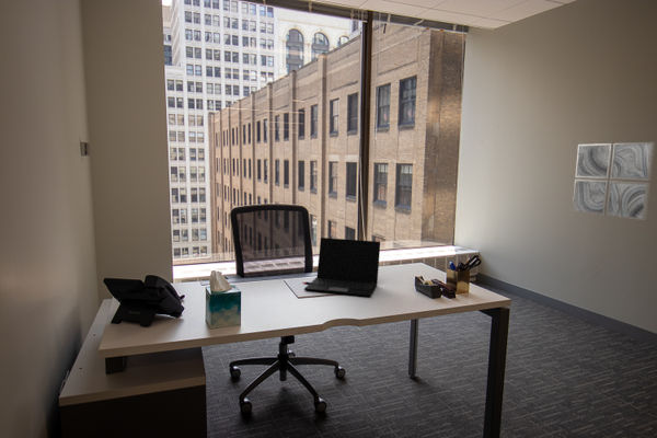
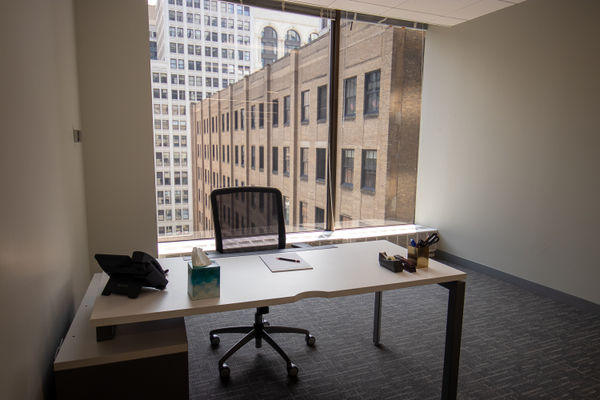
- laptop (343, 265)
- wall art (610, 181)
